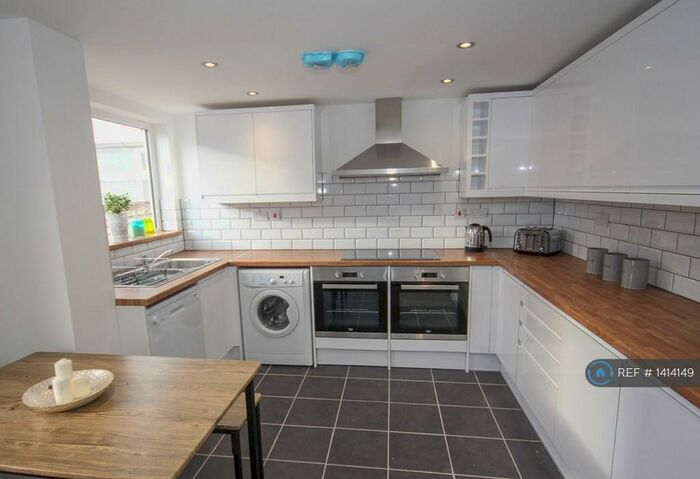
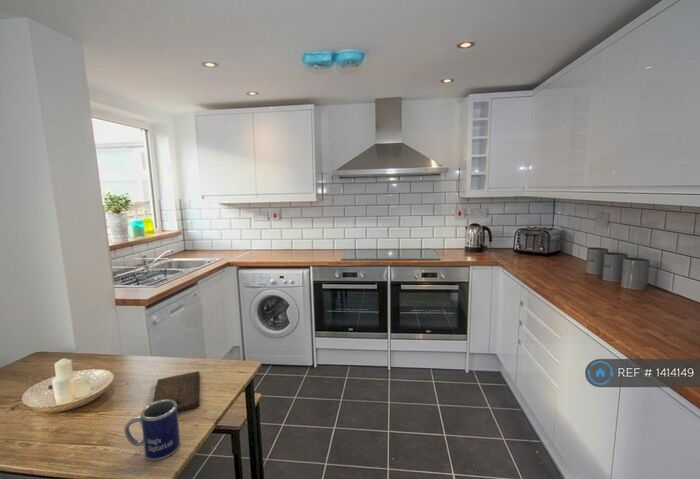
+ mug (152, 430)
+ cutting board (177, 392)
